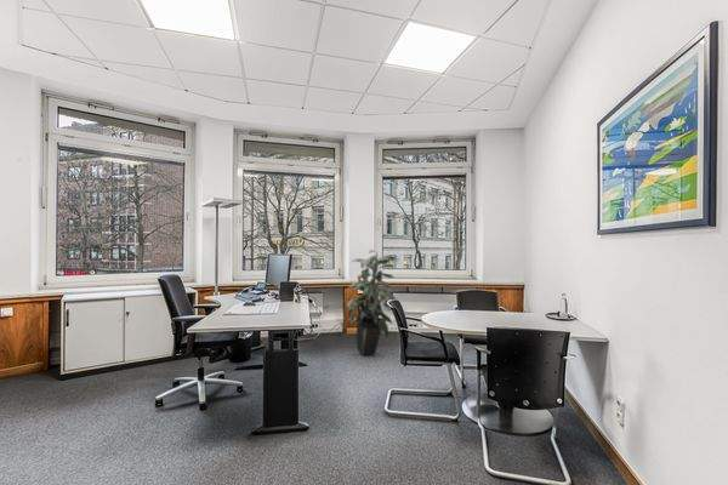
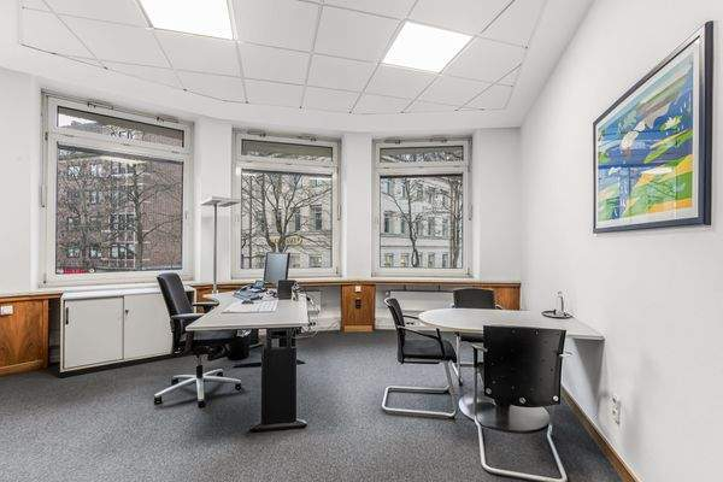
- indoor plant (371, 302)
